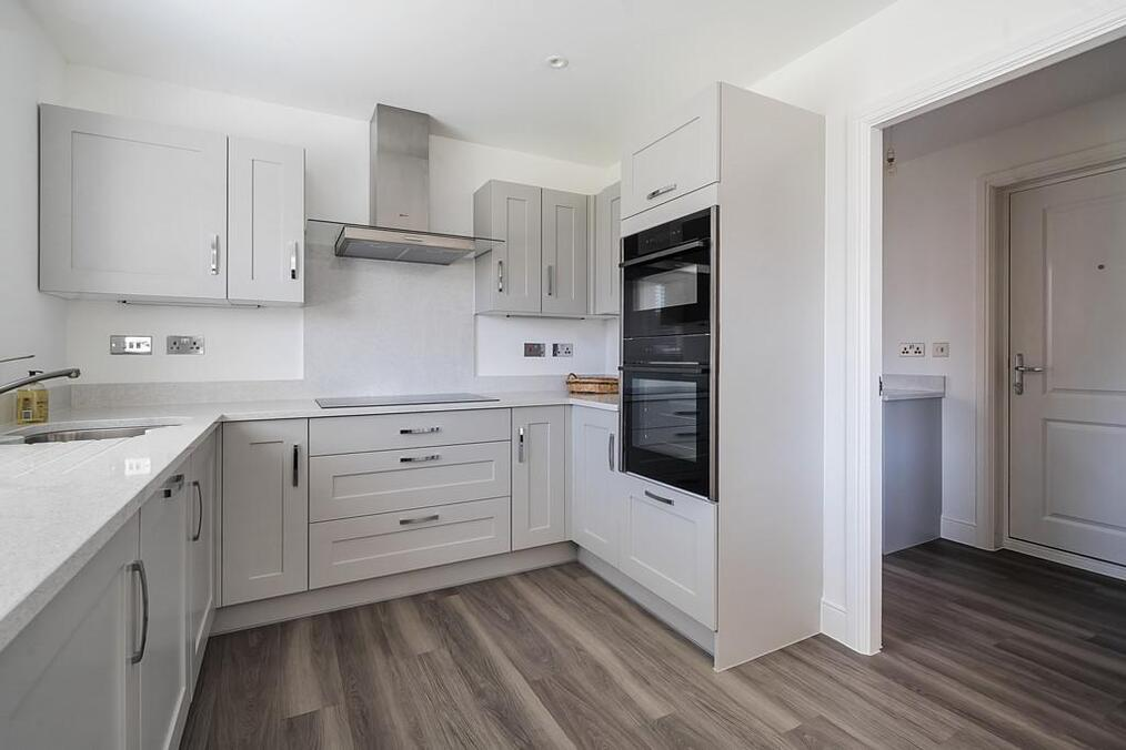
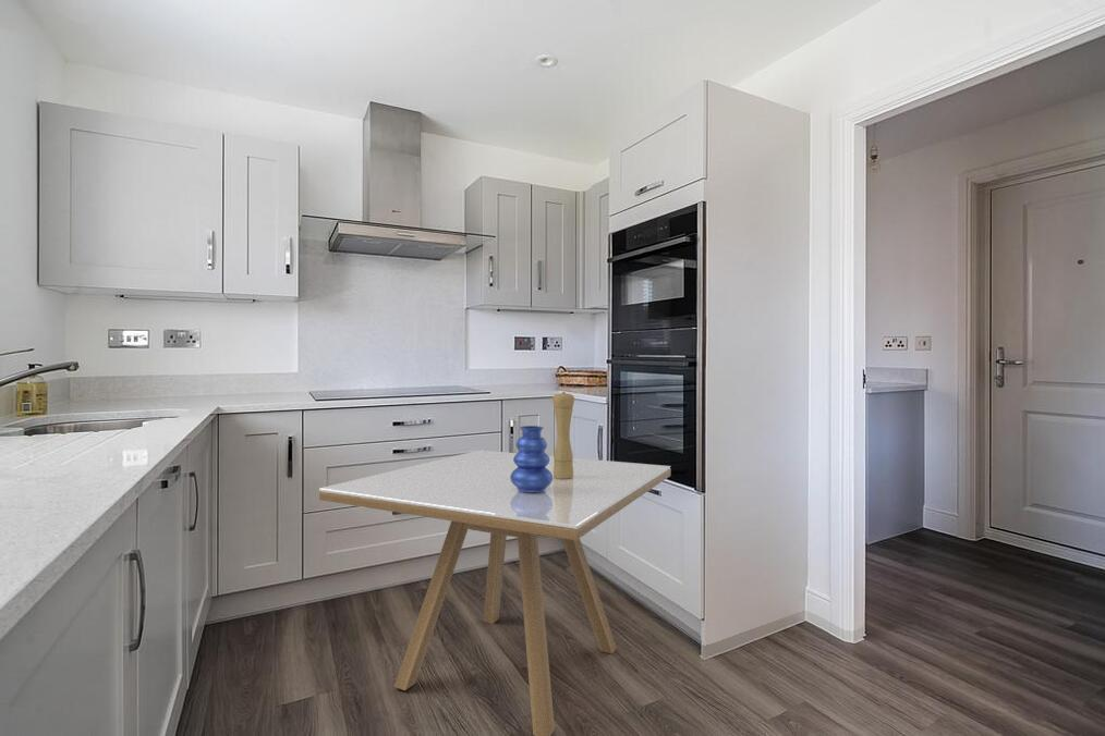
+ vase (531, 457)
+ pepper mill (563, 433)
+ dining table (520, 572)
